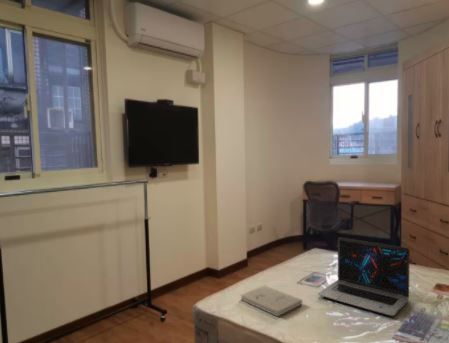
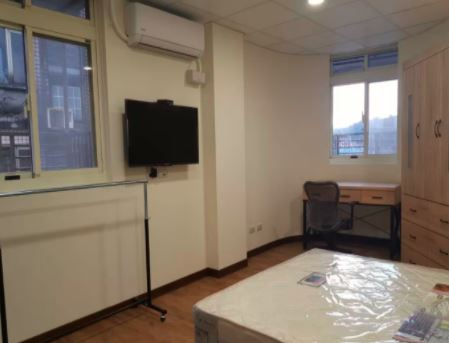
- book (270, 299)
- laptop (362, 273)
